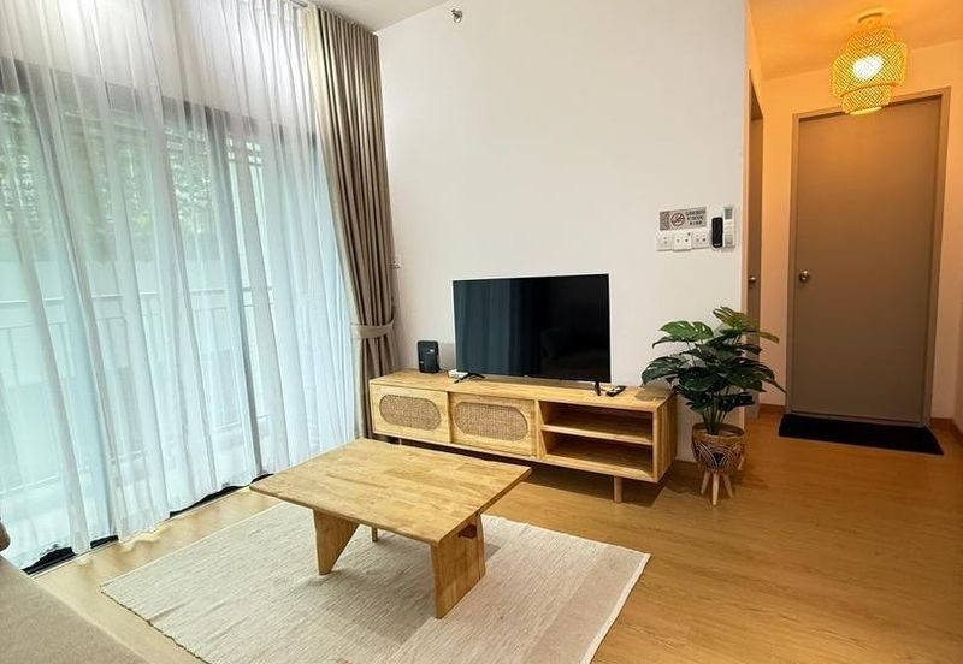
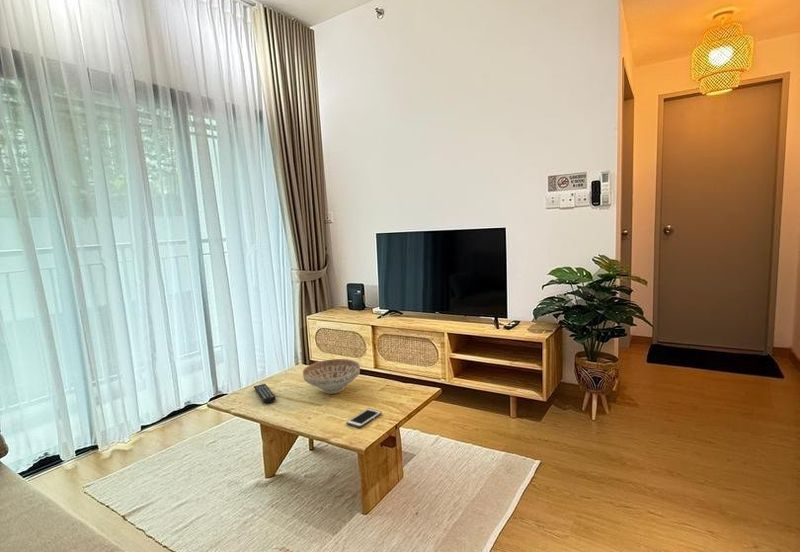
+ remote control (264, 393)
+ decorative bowl (332, 379)
+ cell phone (364, 417)
